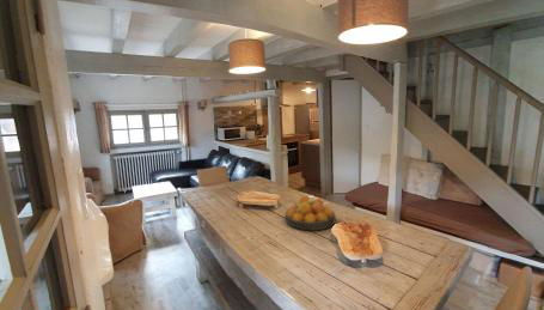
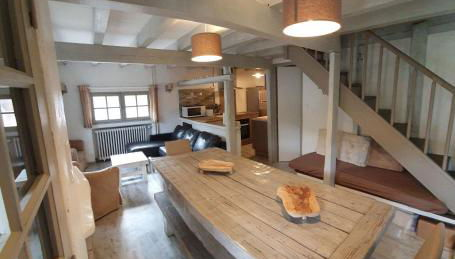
- fruit bowl (310, 209)
